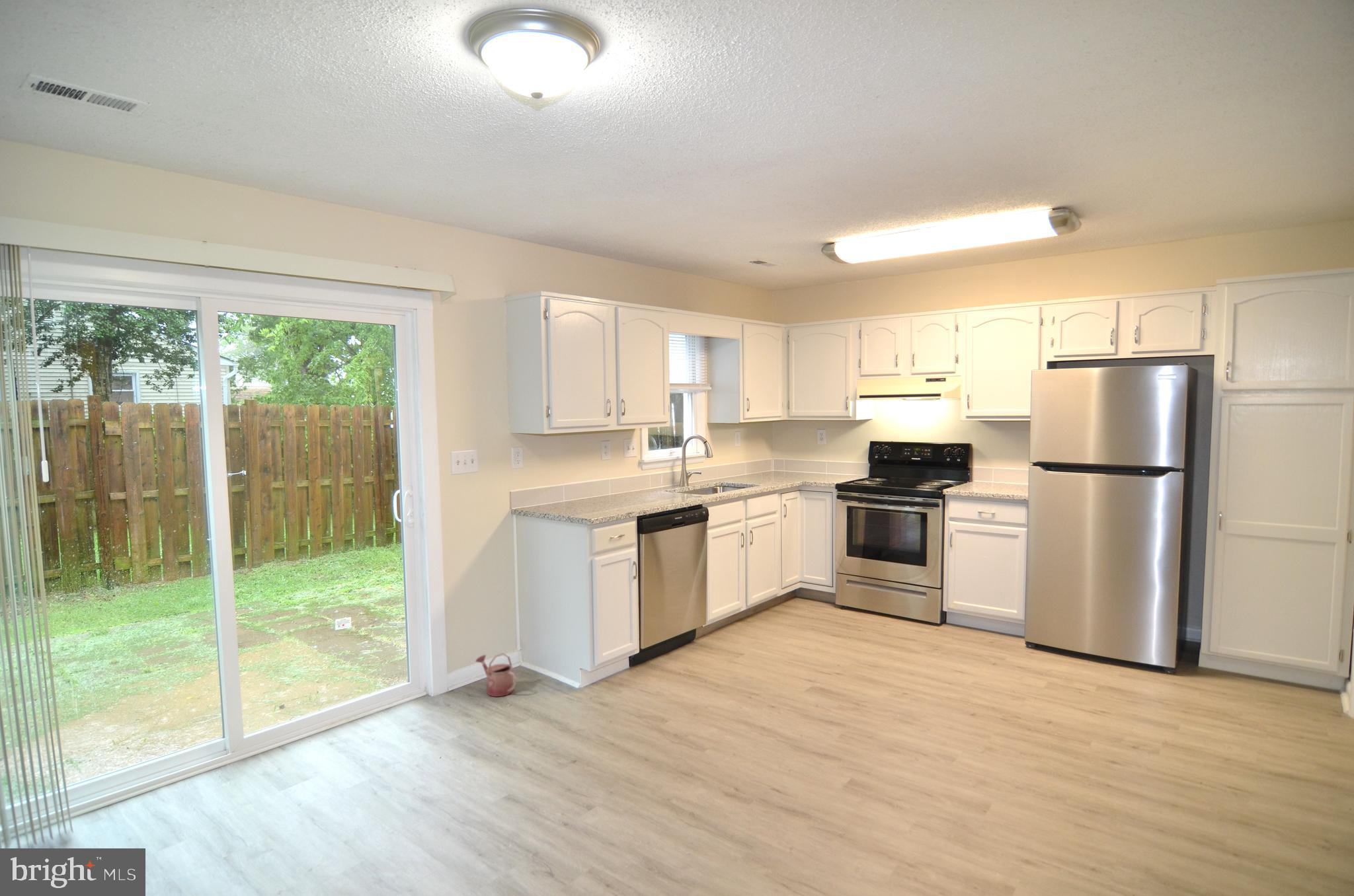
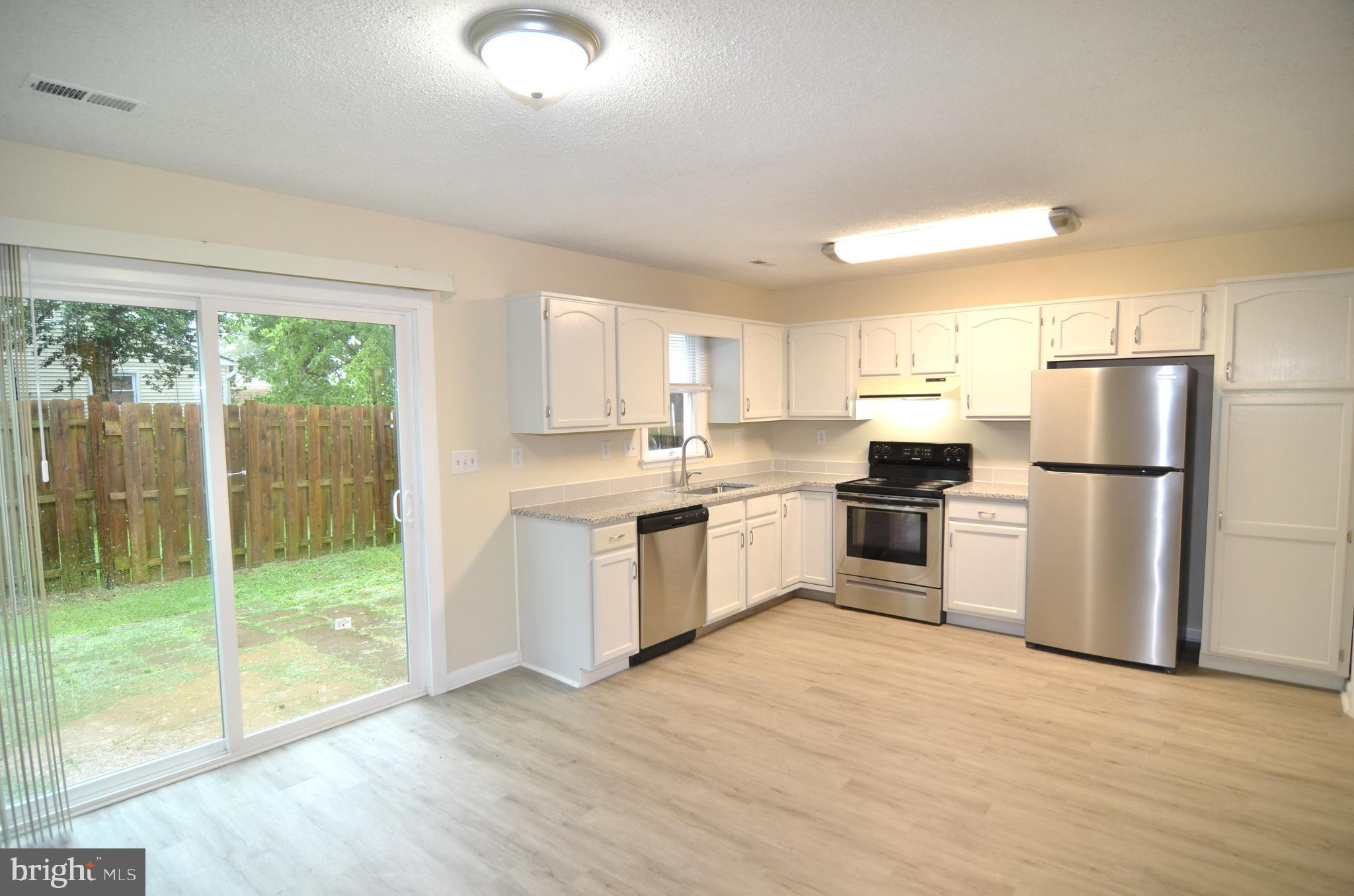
- watering can (497, 671)
